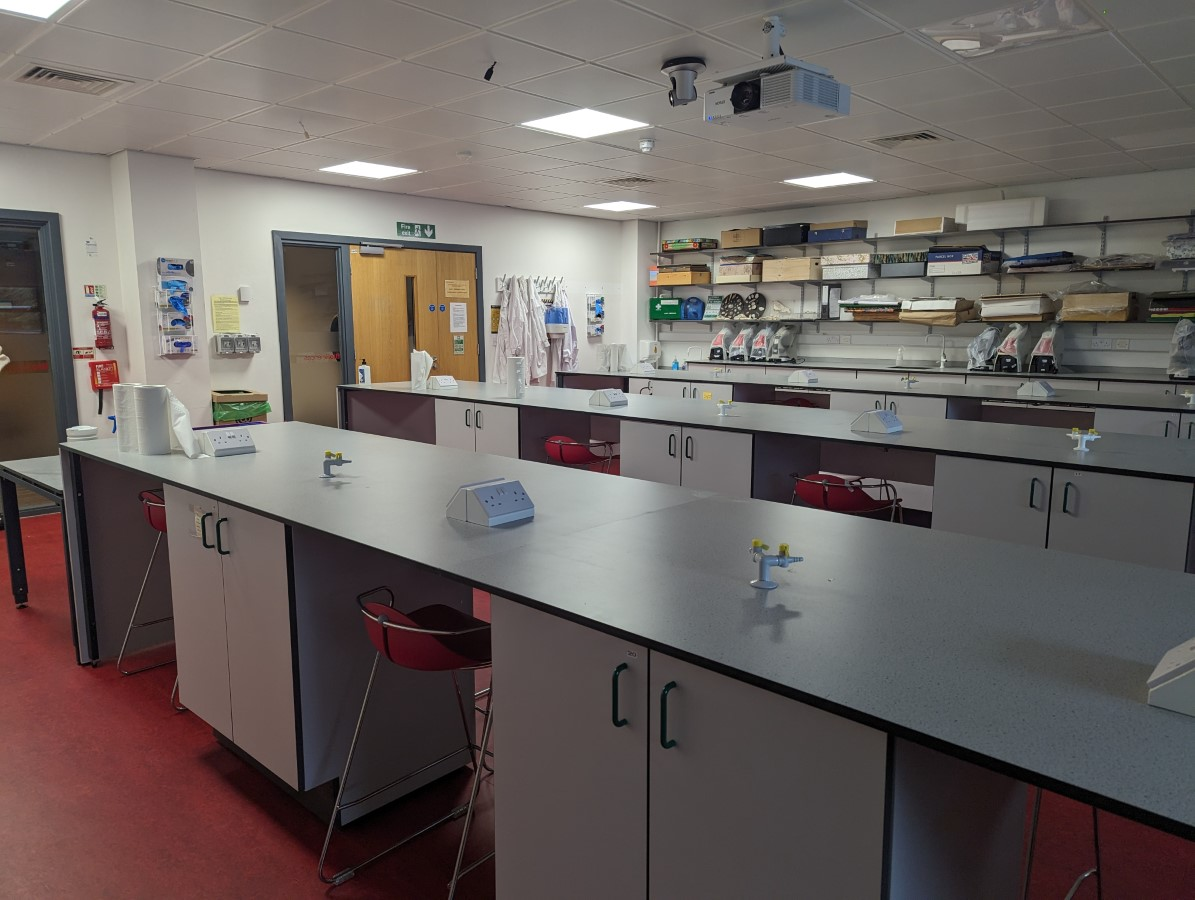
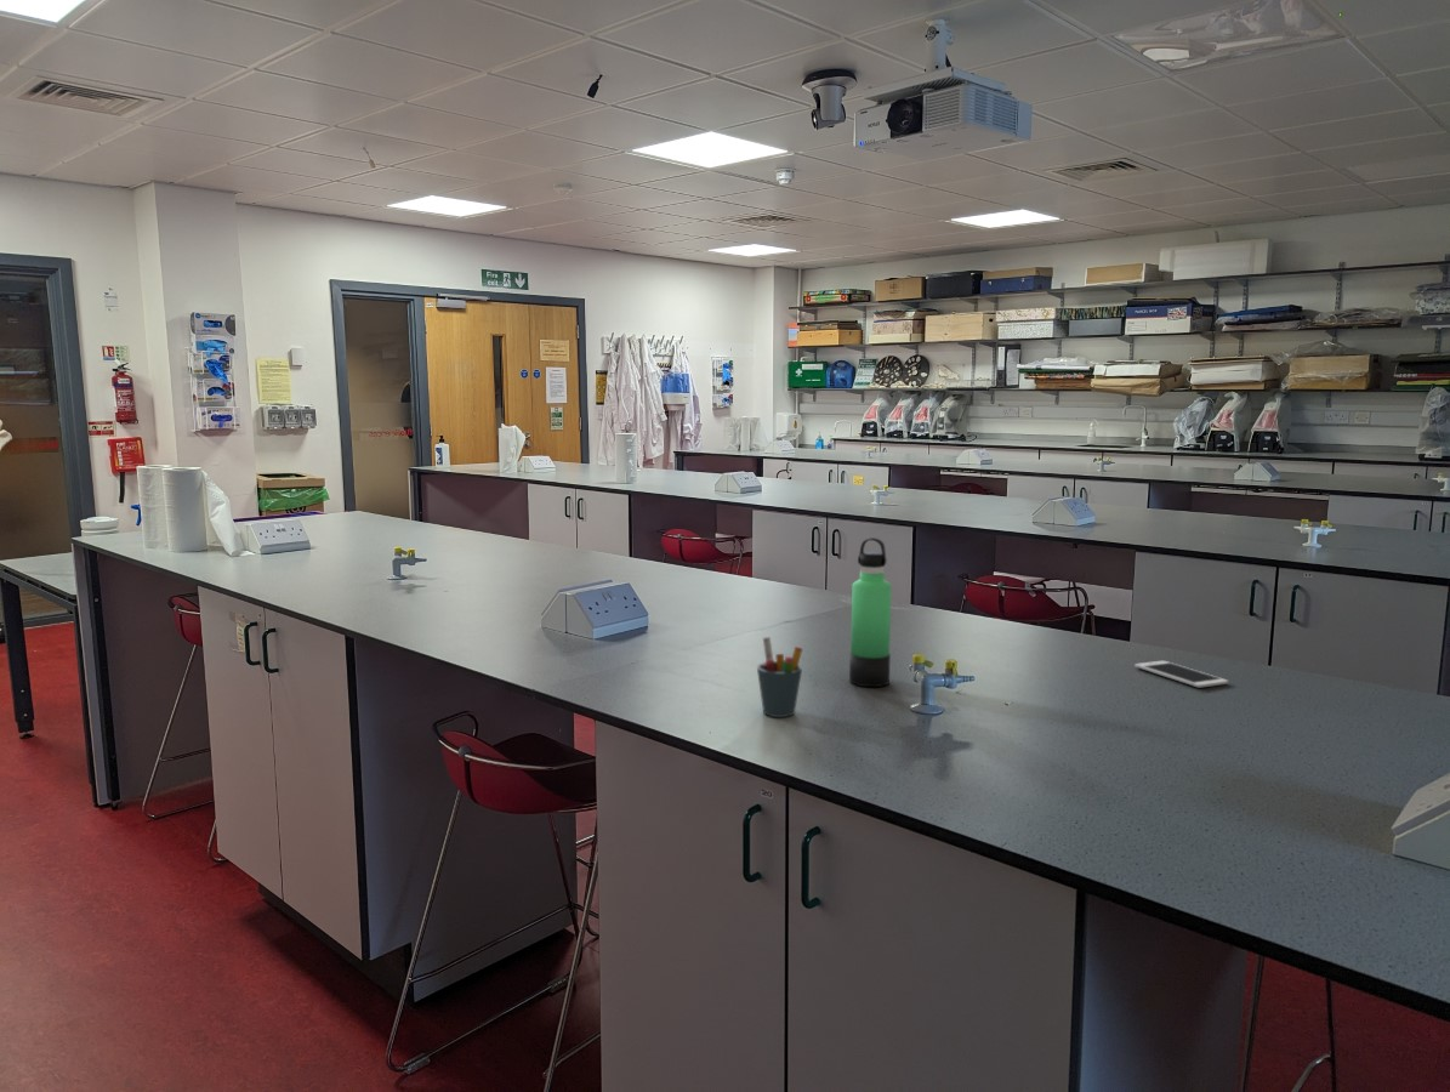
+ cell phone (1179, 673)
+ thermos bottle (870, 610)
+ pen holder (779, 677)
